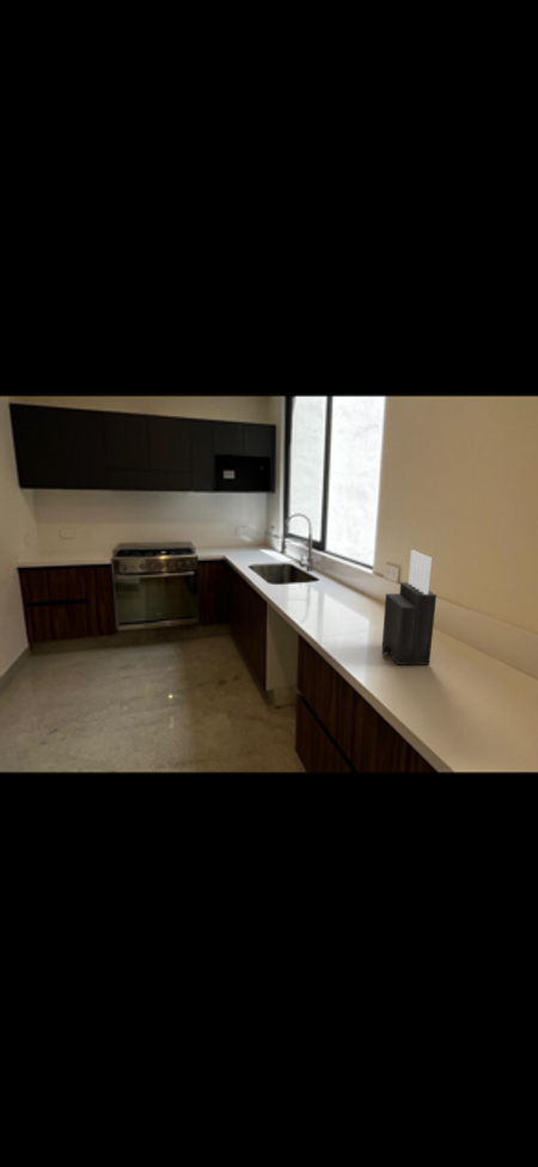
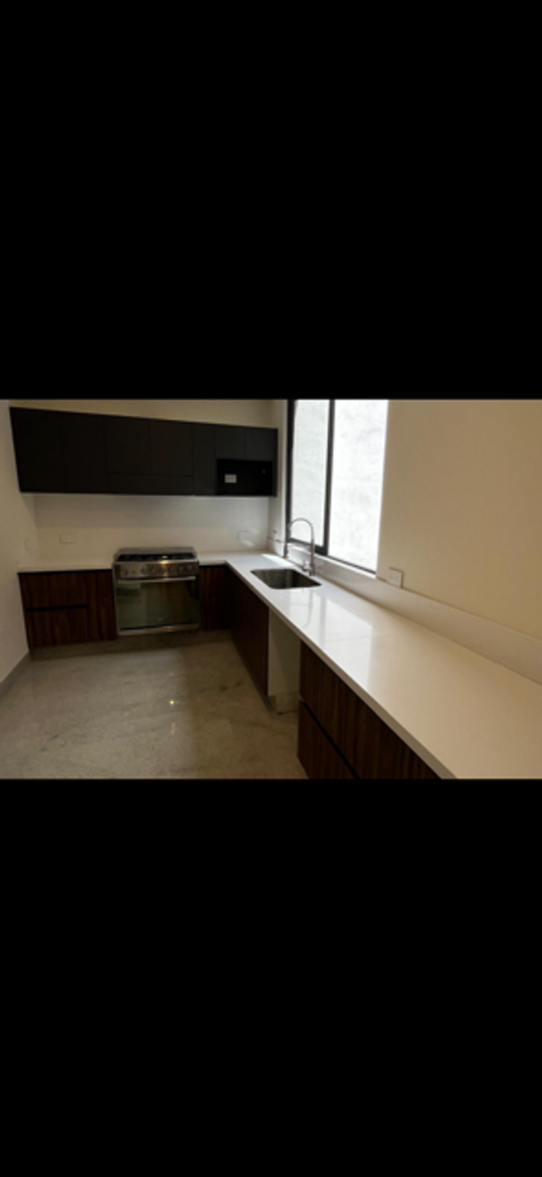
- knife block (404, 605)
